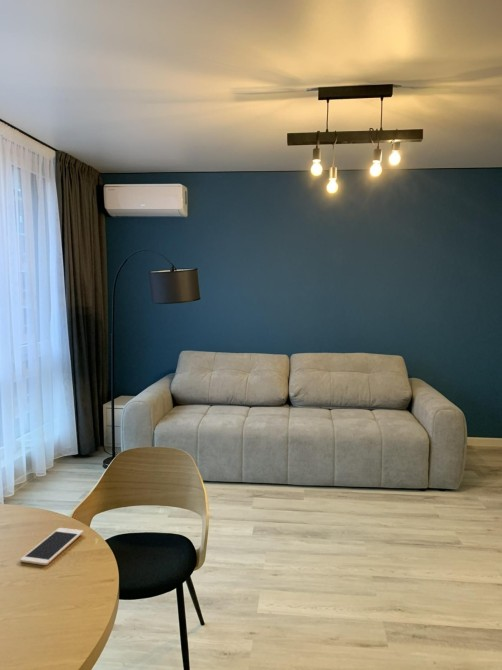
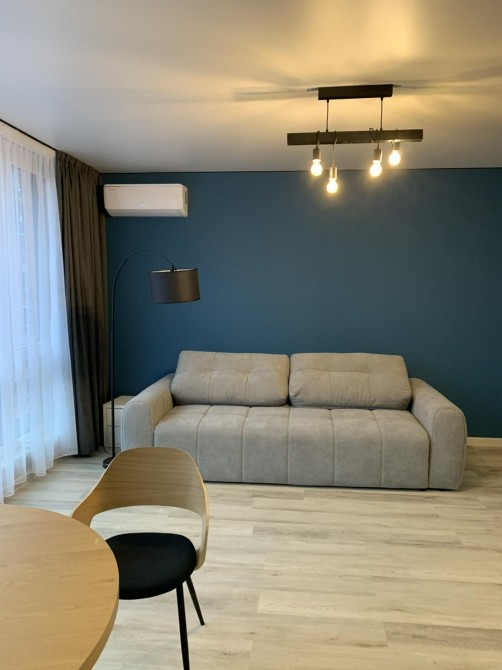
- cell phone (53, 545)
